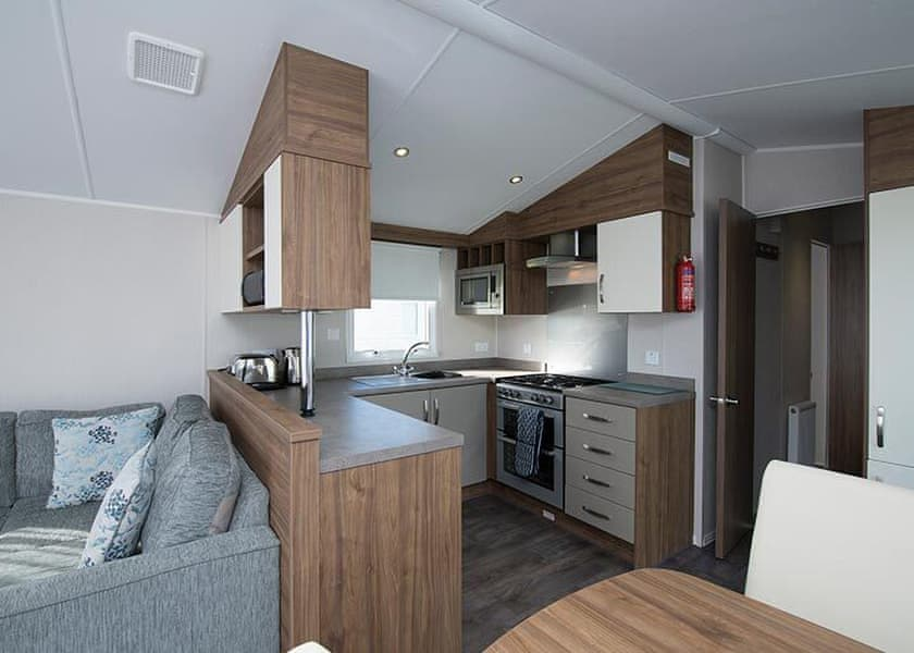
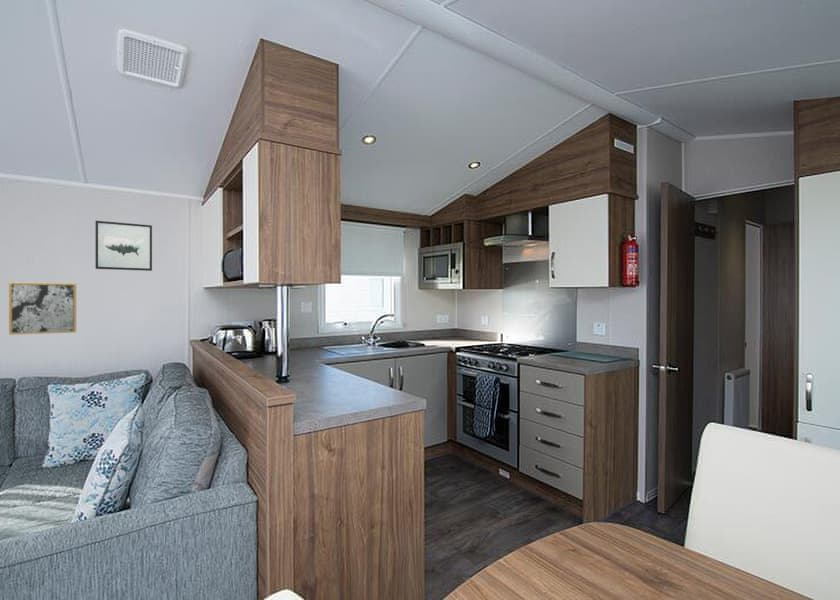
+ wall art (124, 246)
+ wall art (43, 308)
